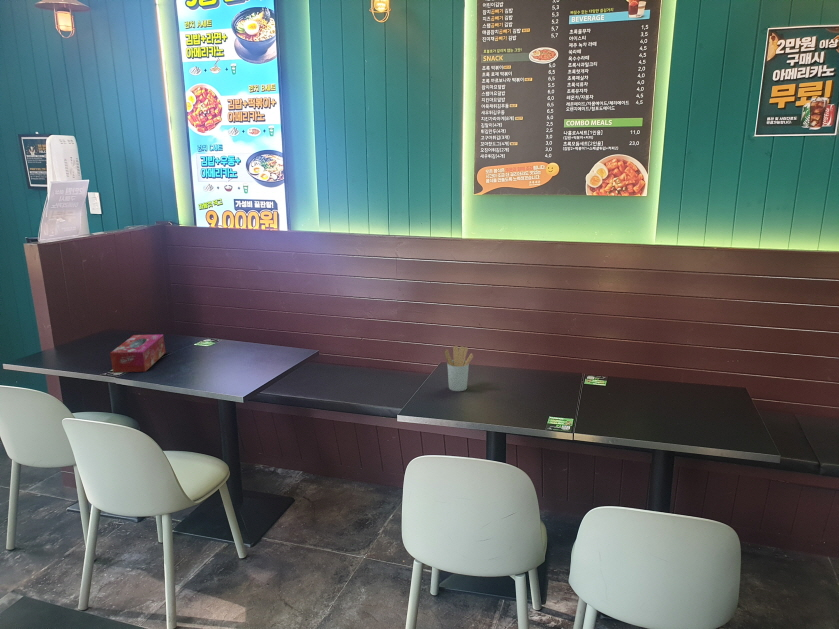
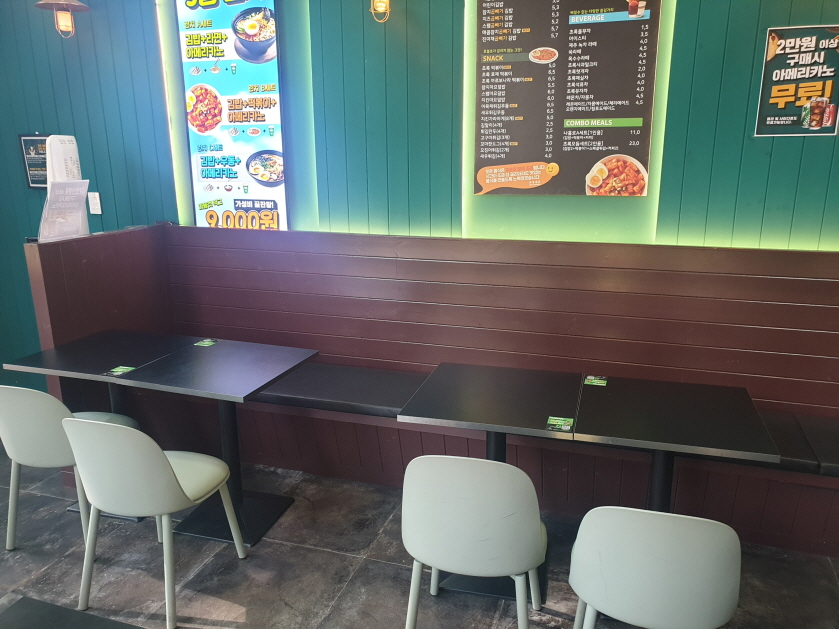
- tissue box (139, 352)
- utensil holder (458, 367)
